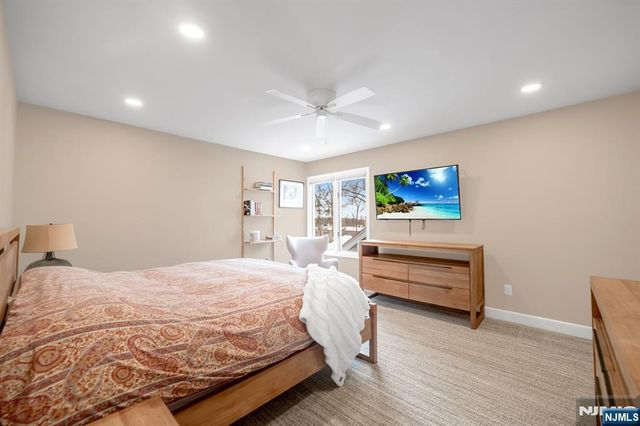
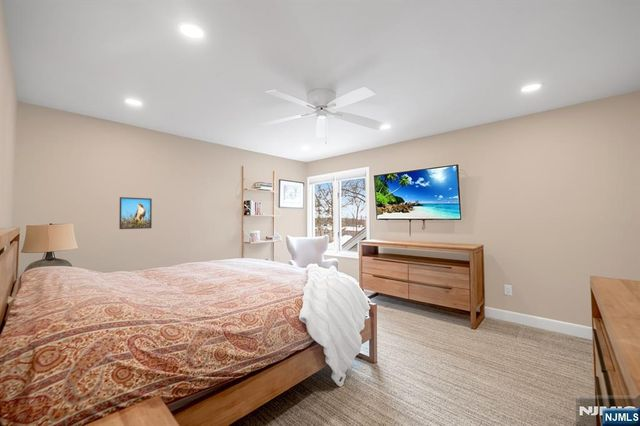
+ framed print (136, 213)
